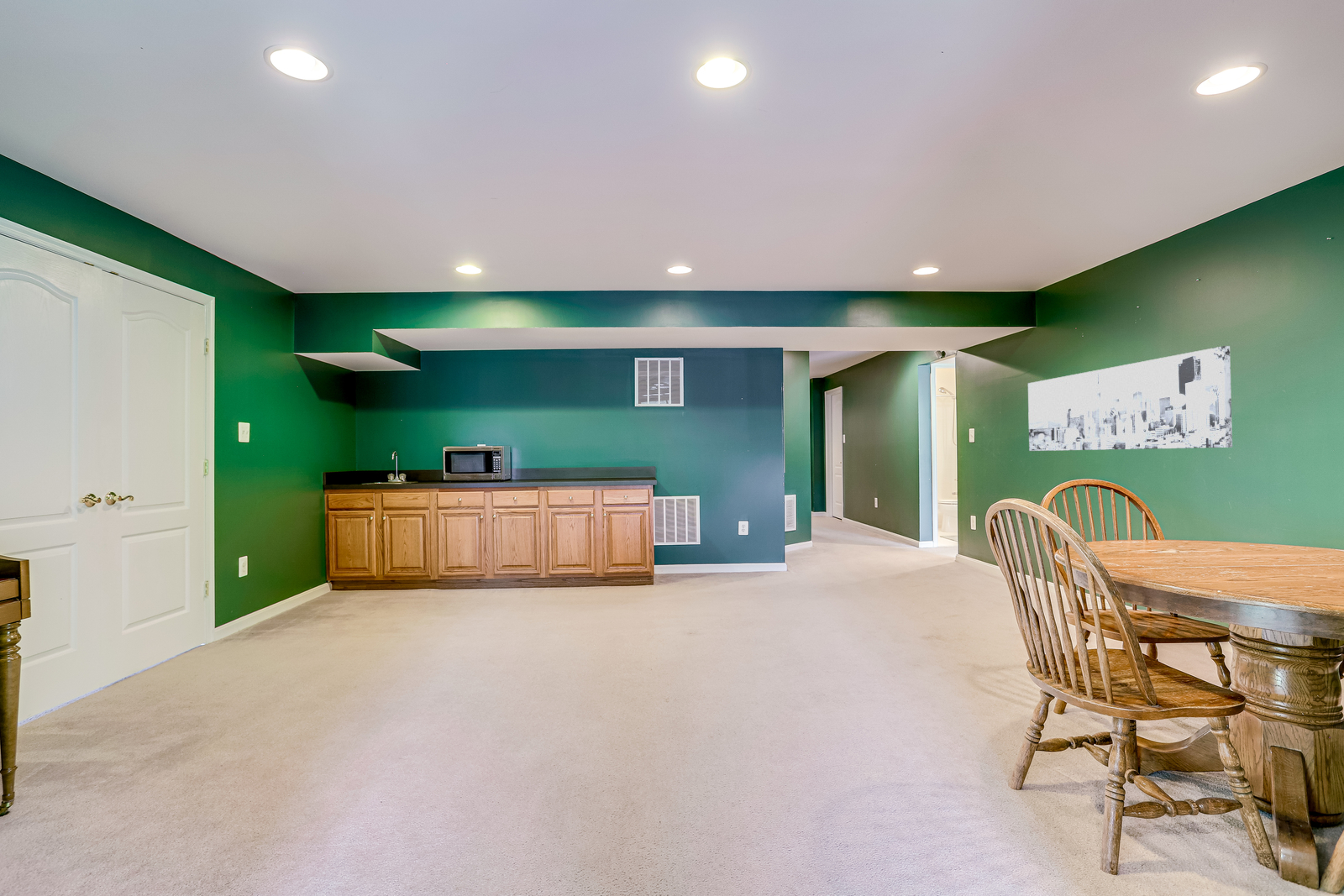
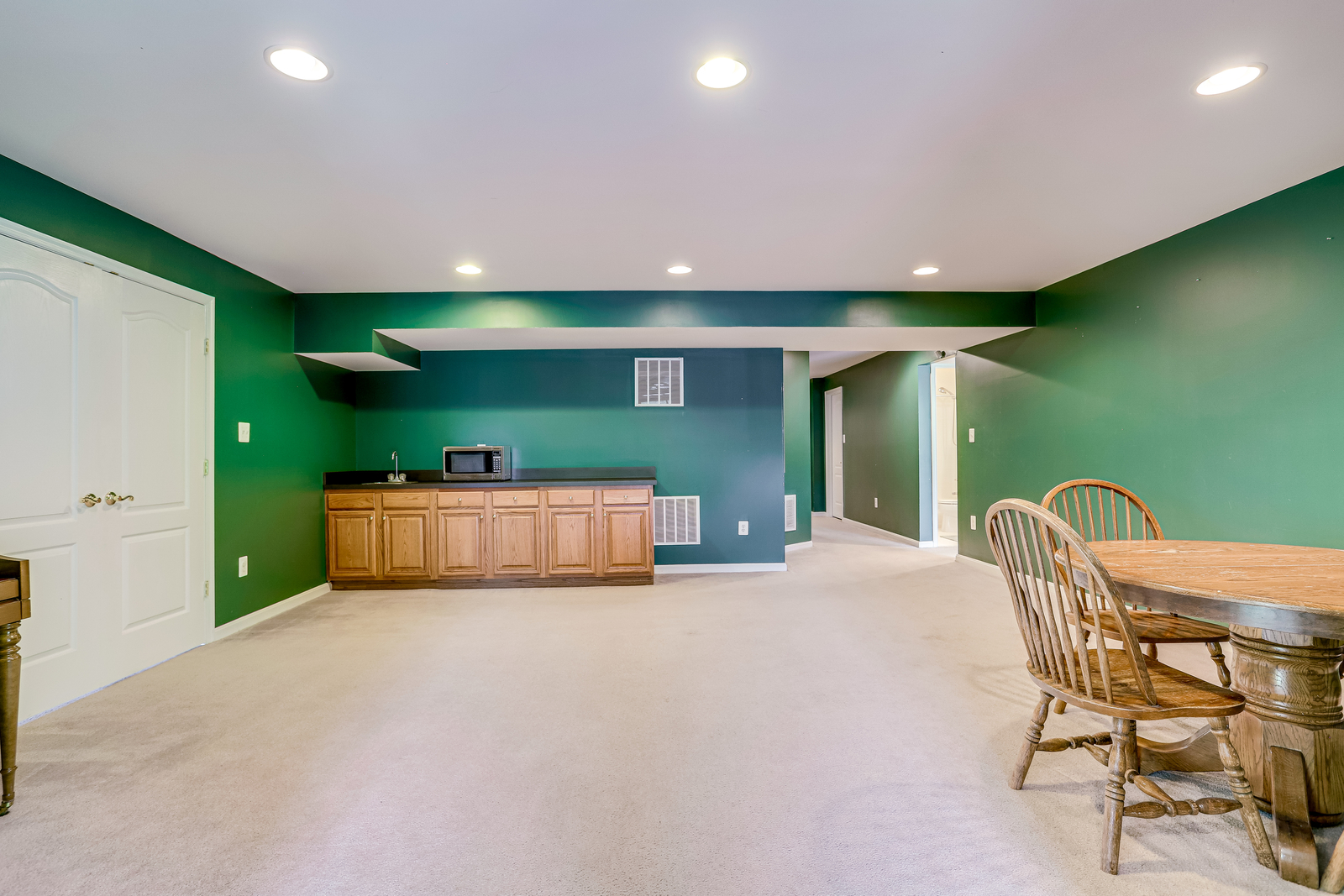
- wall art (1110, 408)
